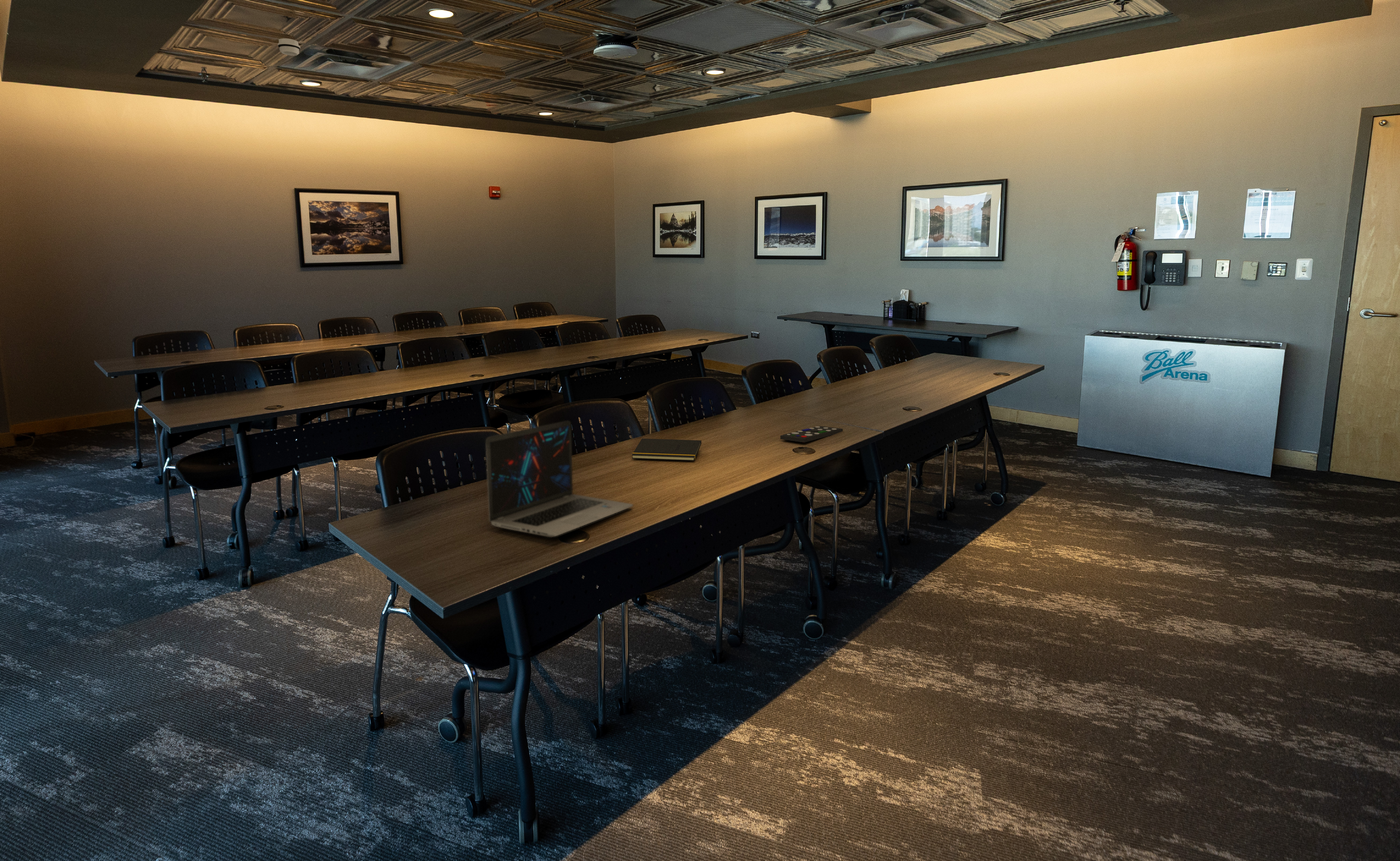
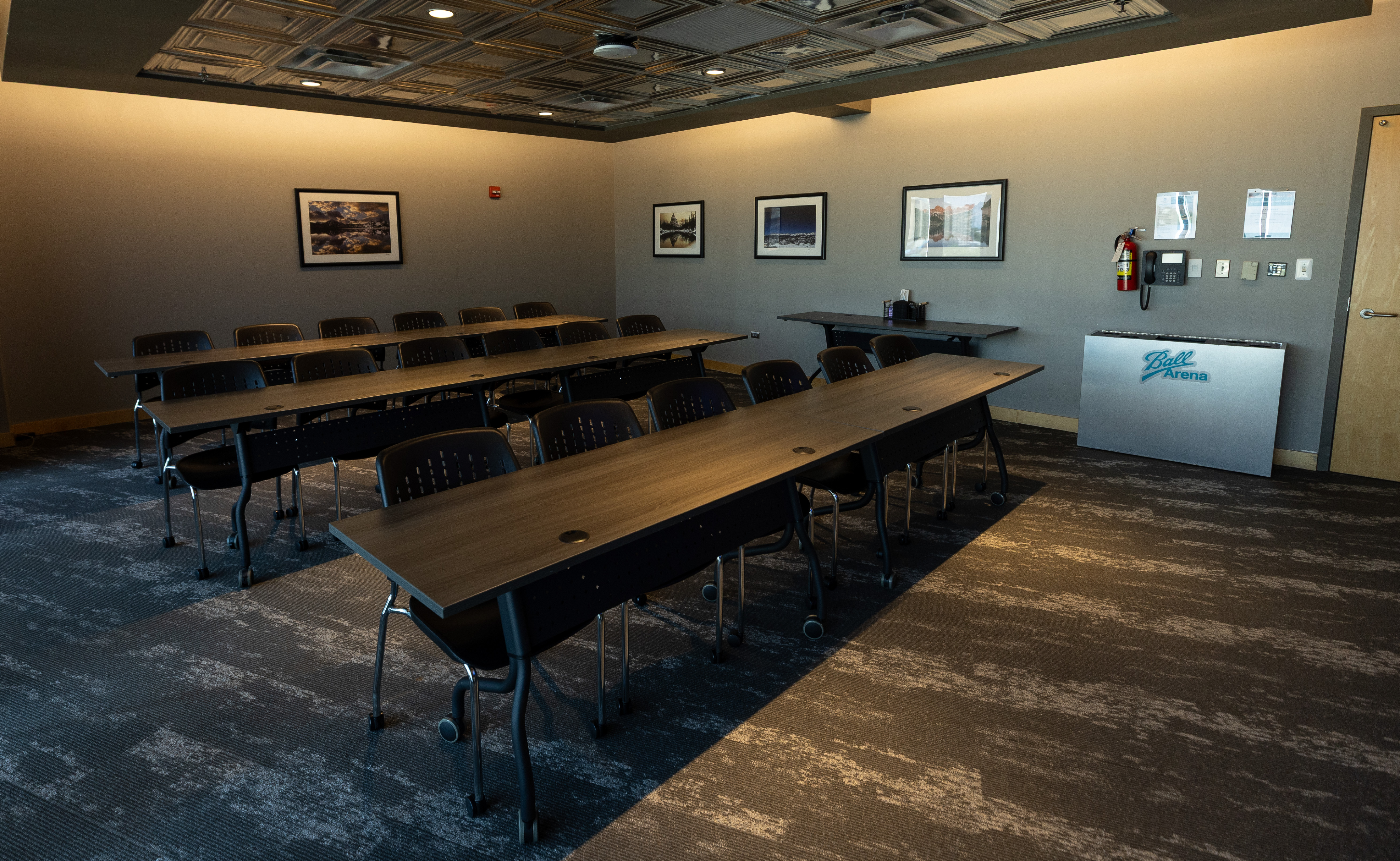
- notepad (667, 449)
- remote control (812, 433)
- laptop (563, 476)
- smoke detector (289, 47)
